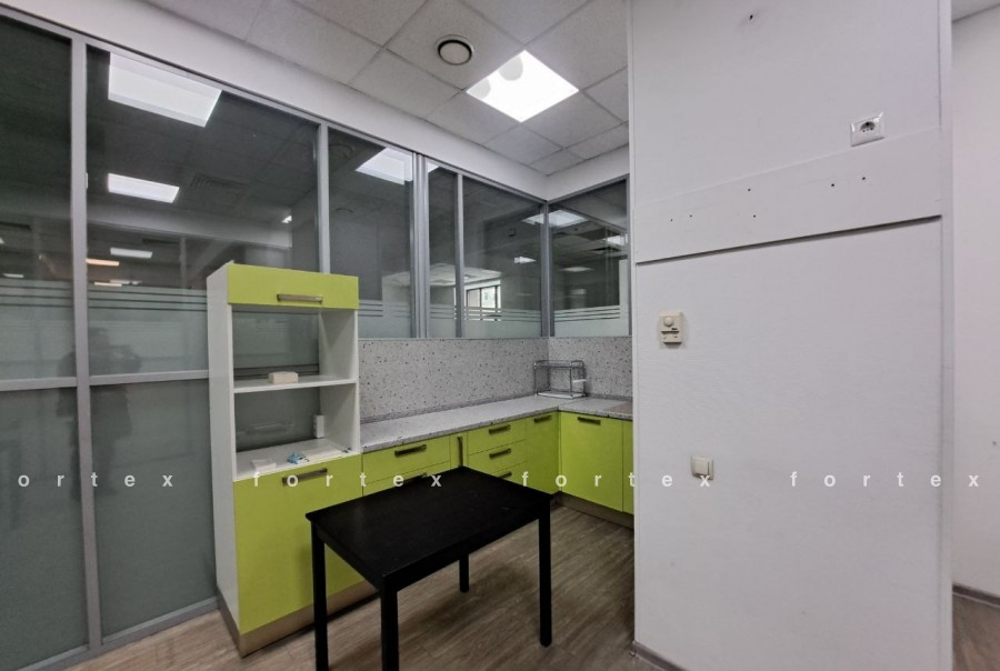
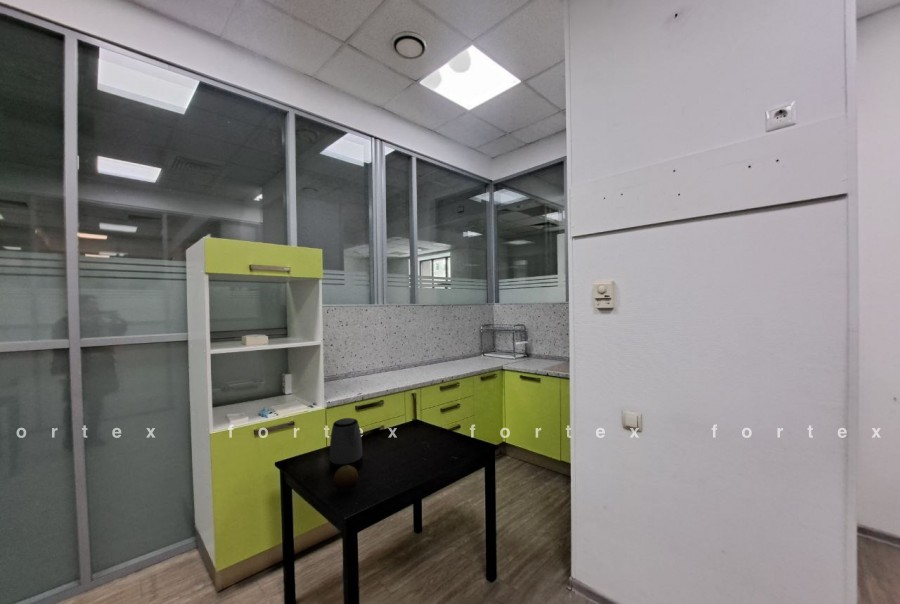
+ fruit (346, 478)
+ kettle (343, 441)
